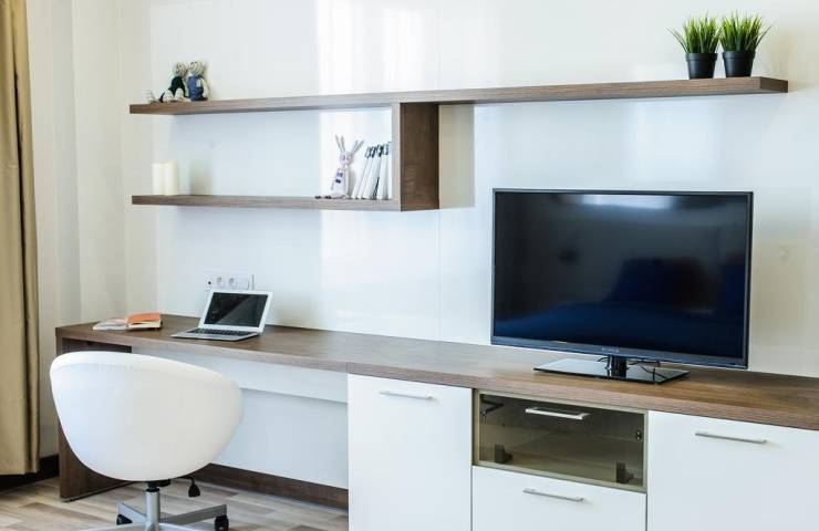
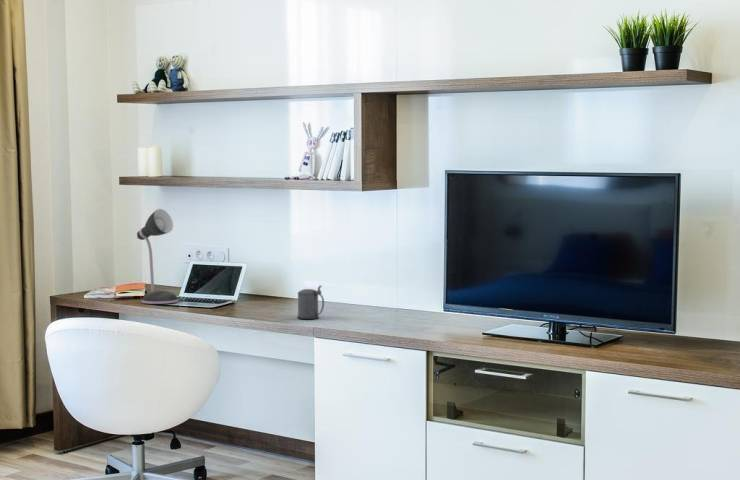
+ beer stein (311, 301)
+ desk lamp (151, 255)
